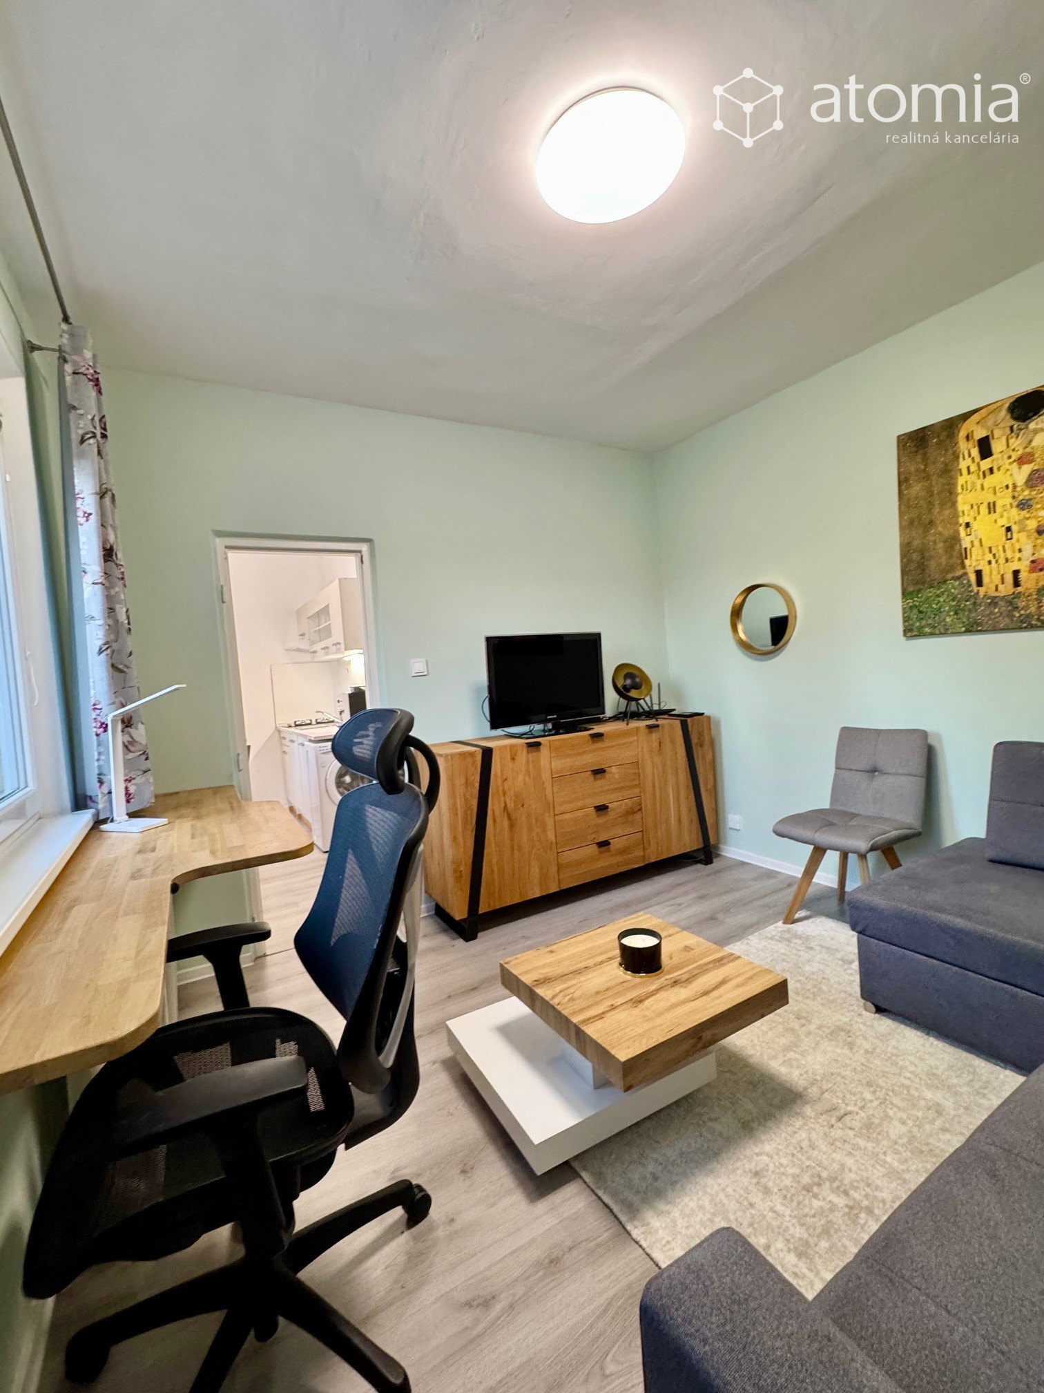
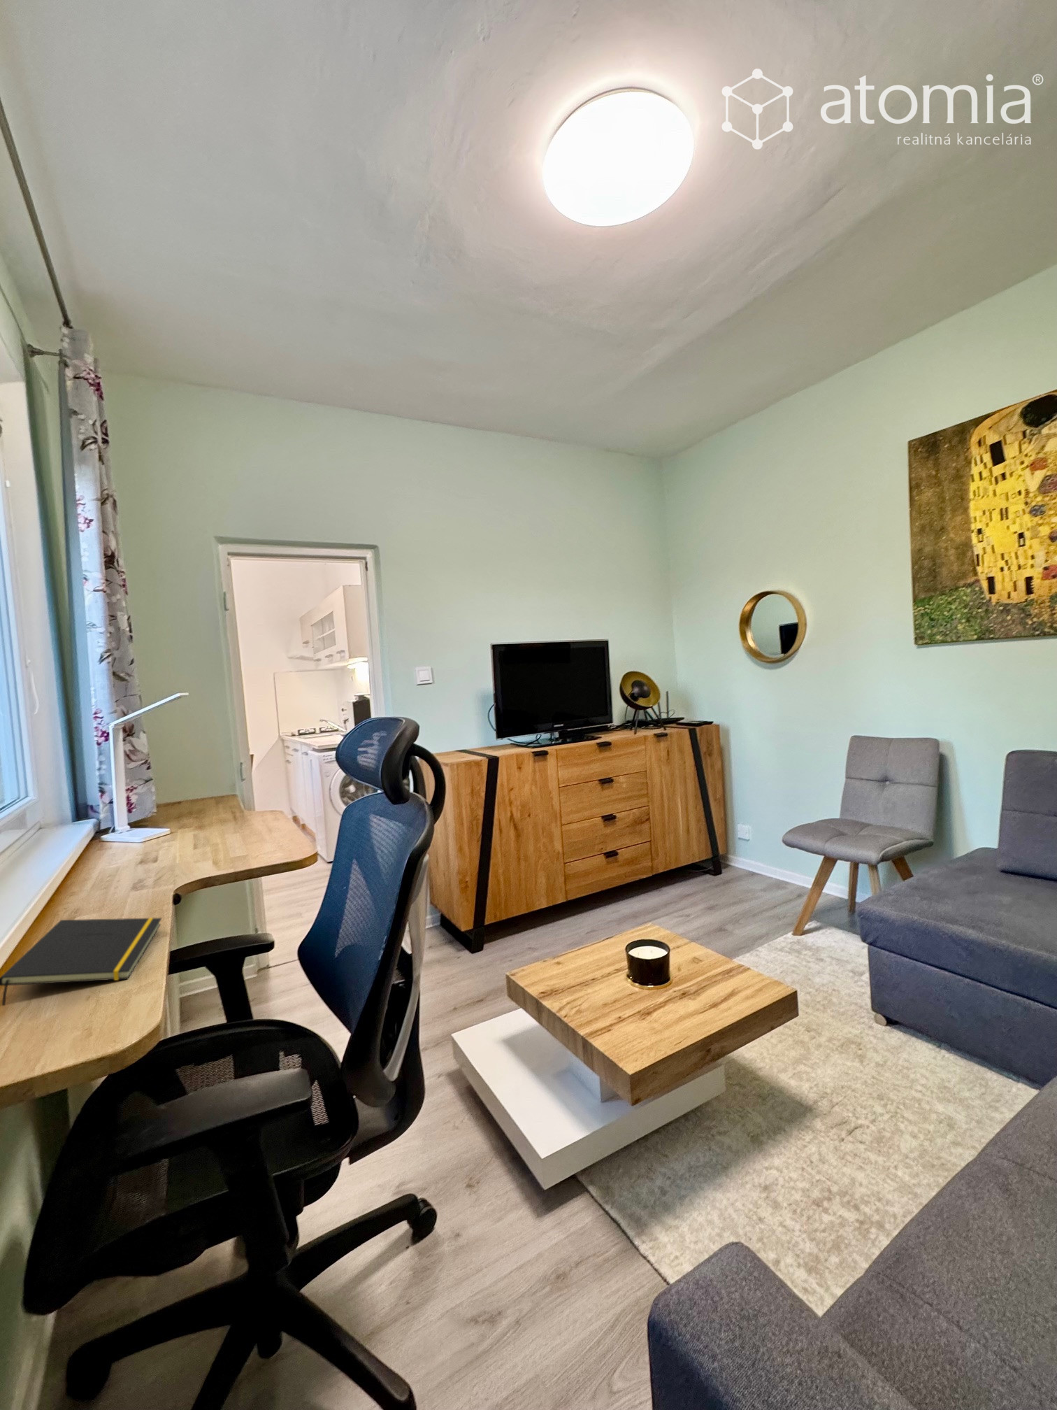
+ notepad (91, 947)
